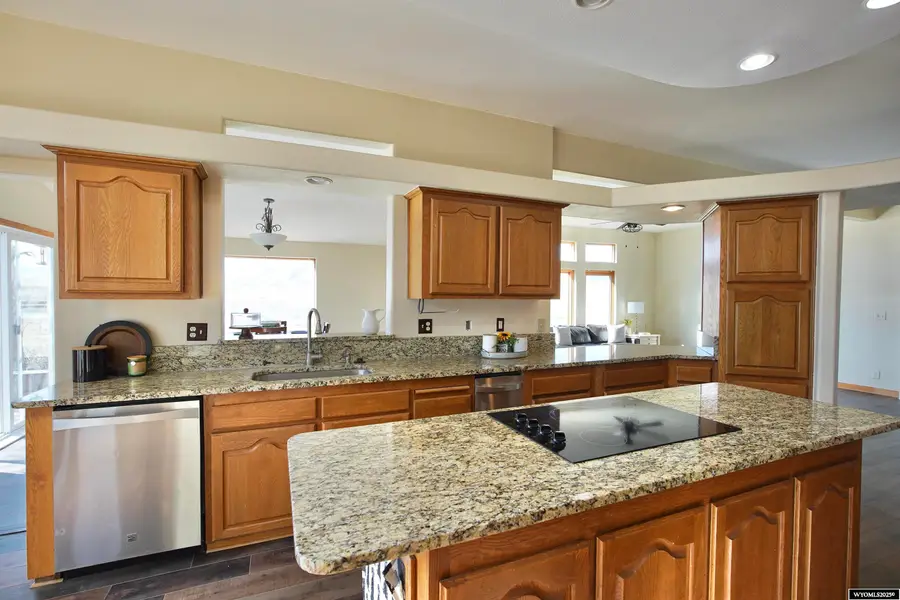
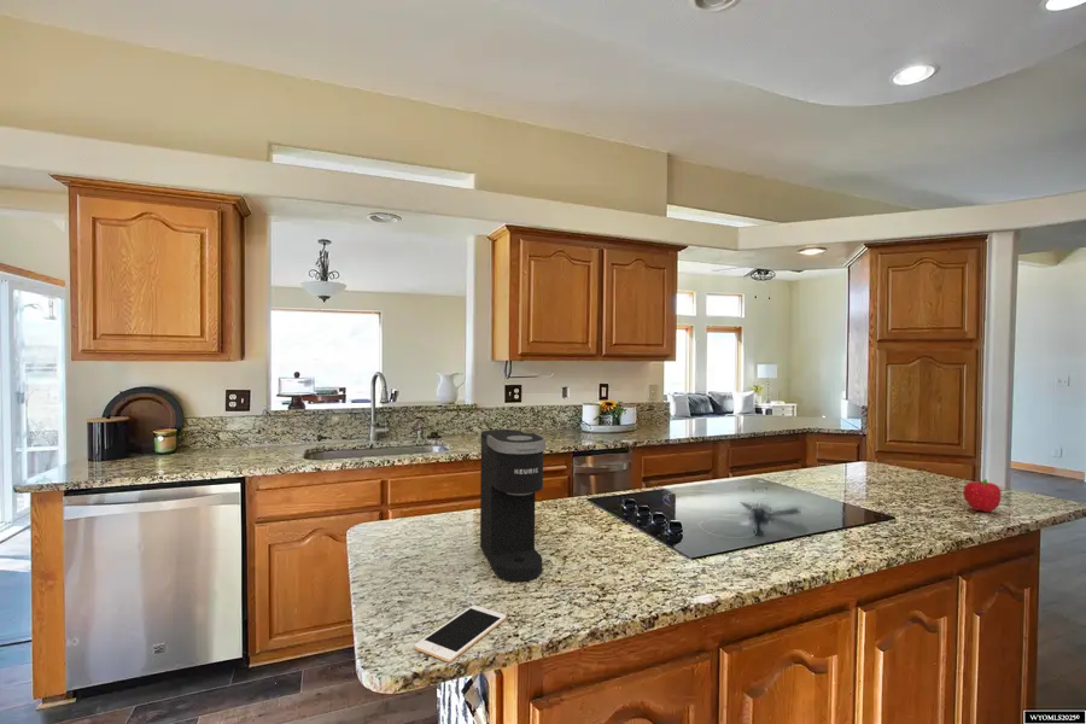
+ fruit (981, 495)
+ coffee maker (509, 496)
+ cell phone (462, 630)
